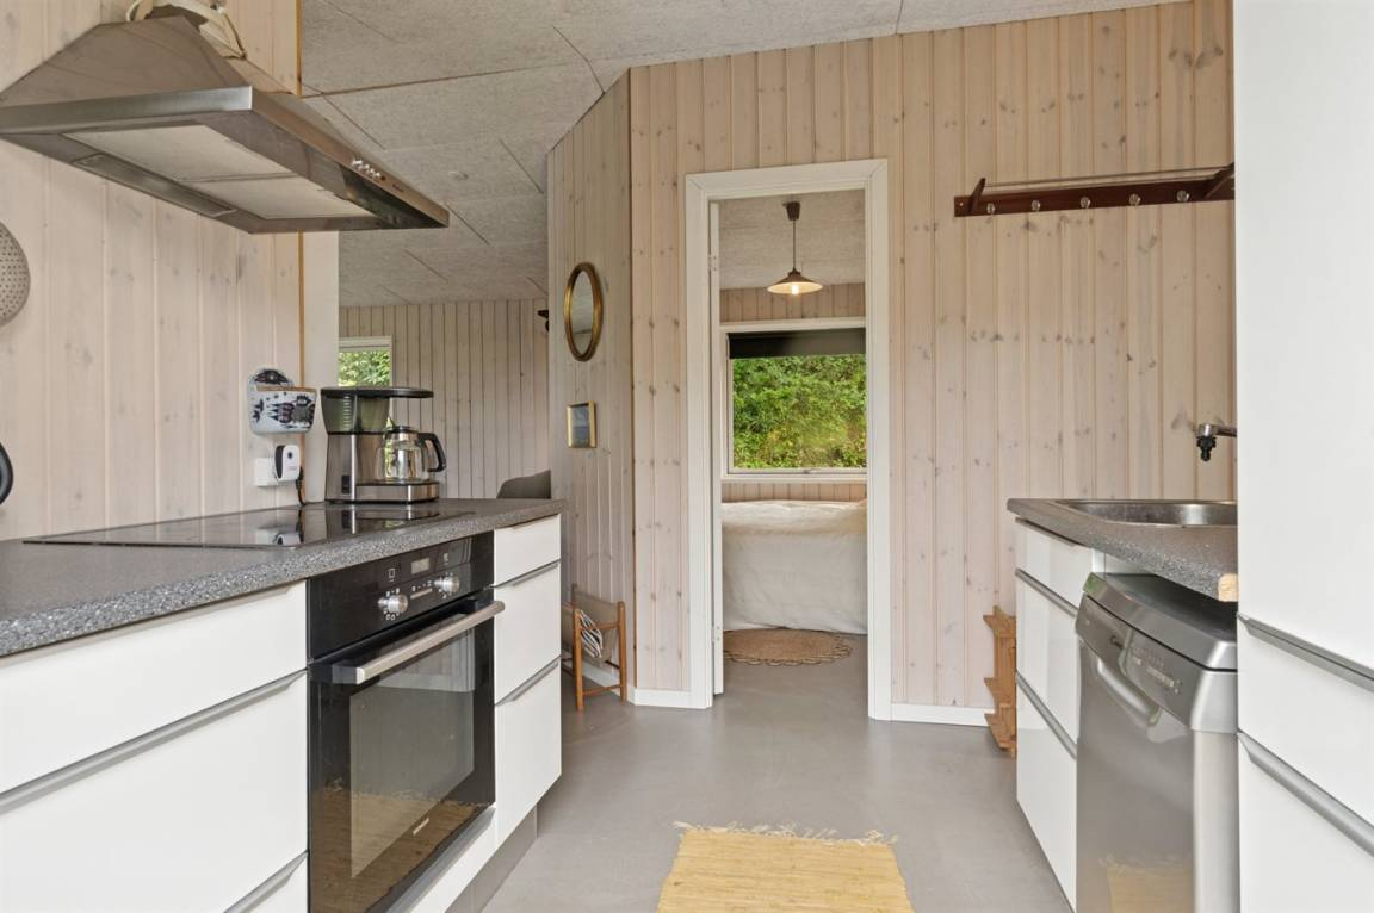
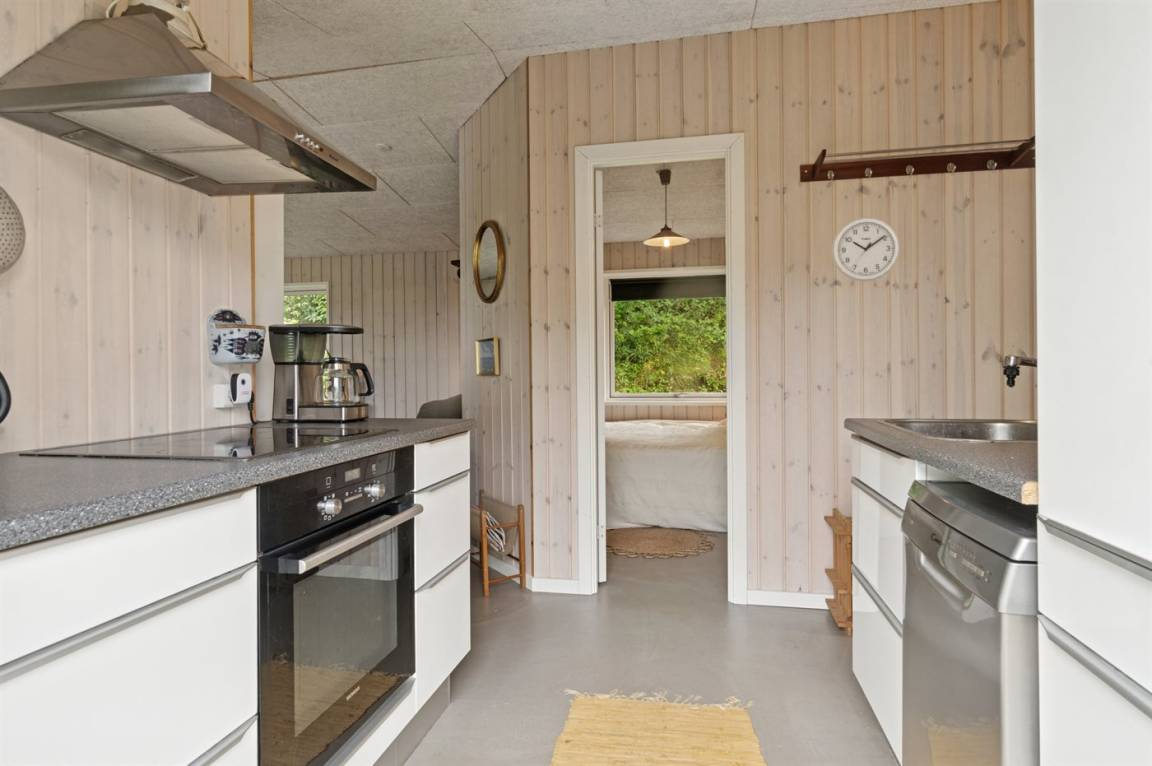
+ wall clock (865, 249)
